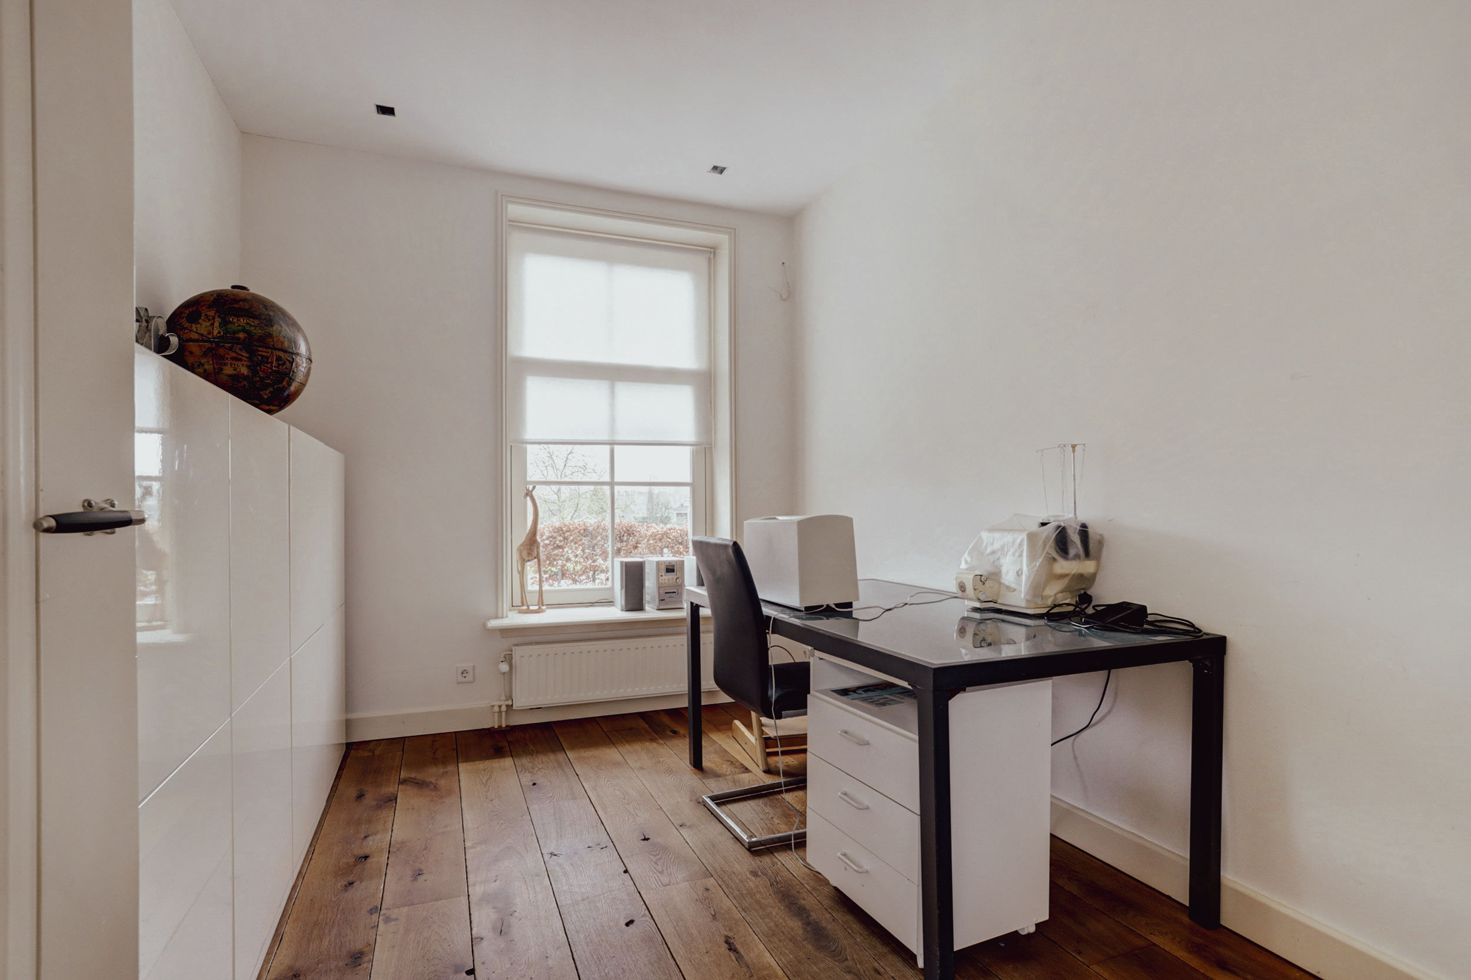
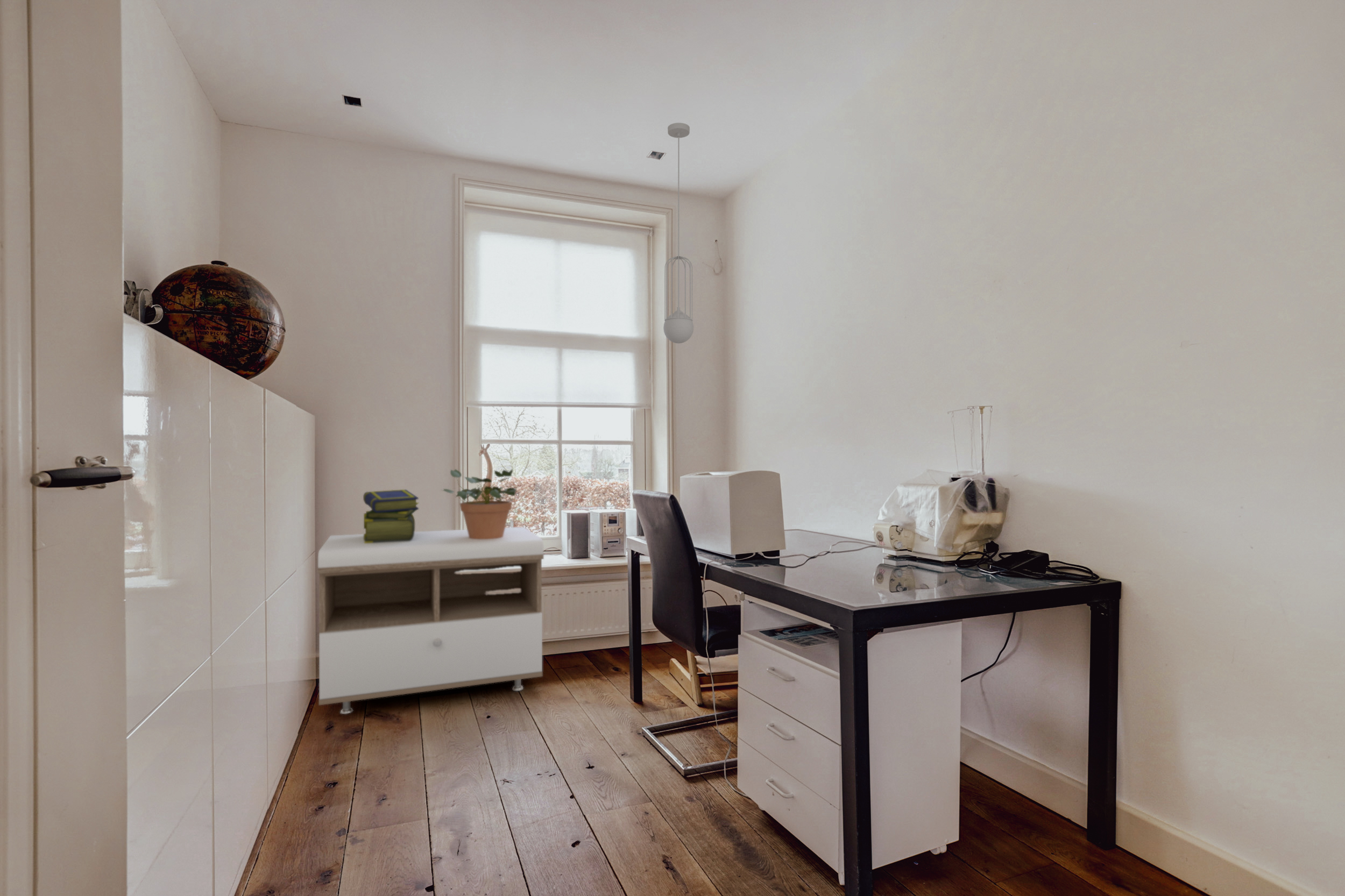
+ pendant light (678, 236)
+ potted plant (480, 503)
+ stack of books (391, 514)
+ storage bench (434, 613)
